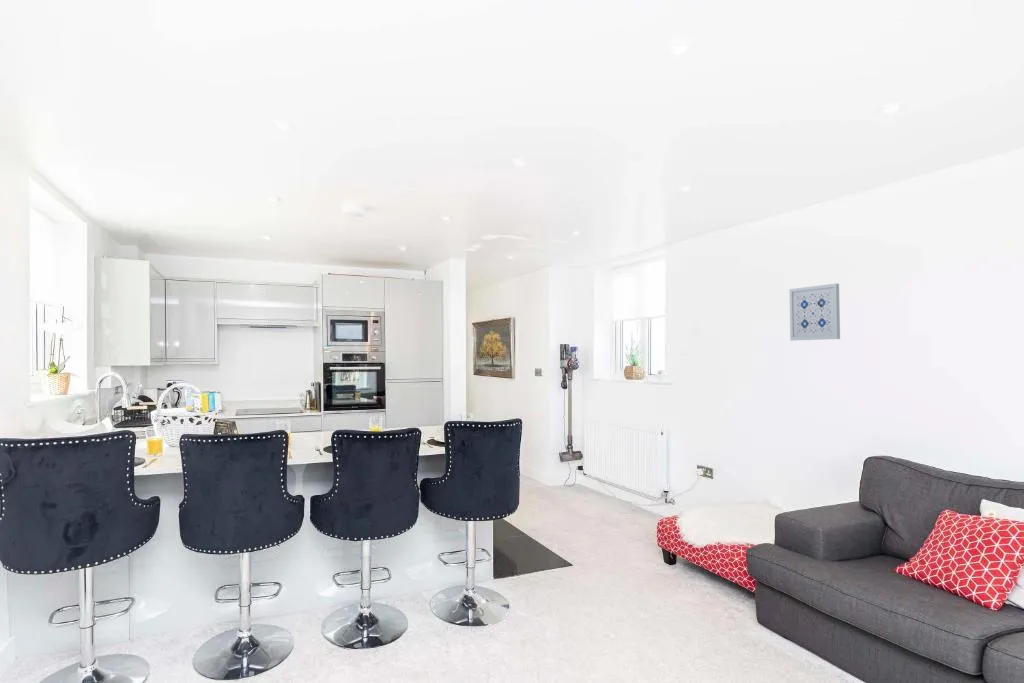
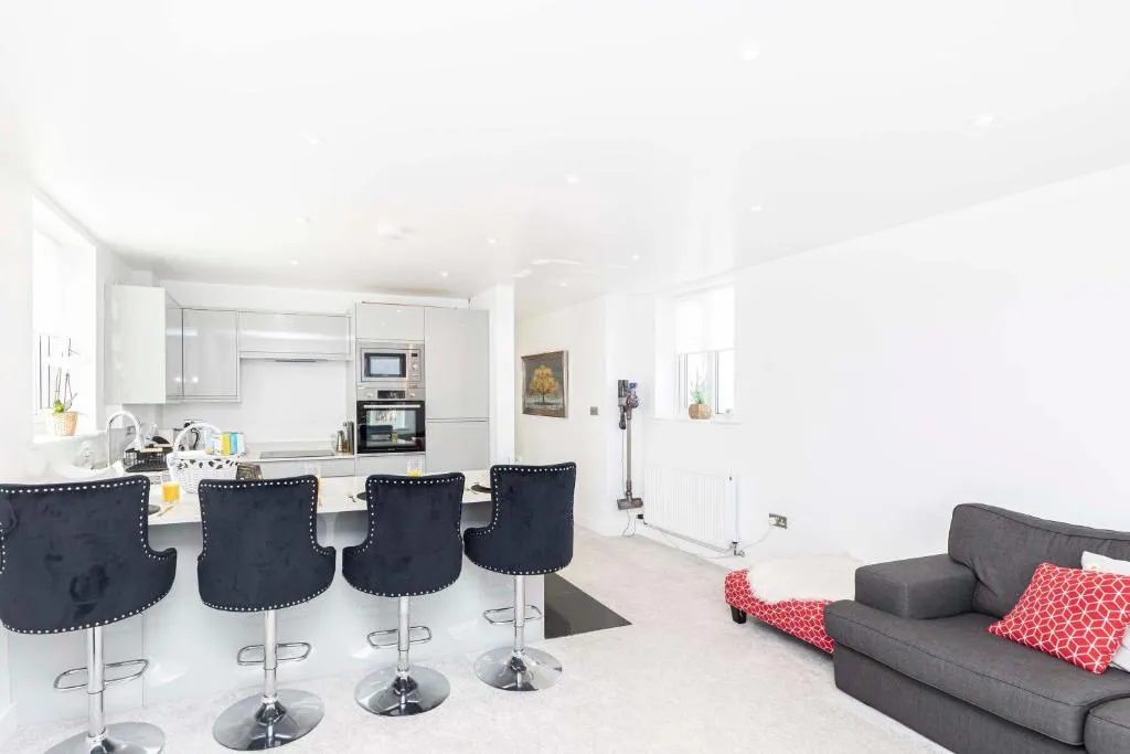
- wall art (813, 313)
